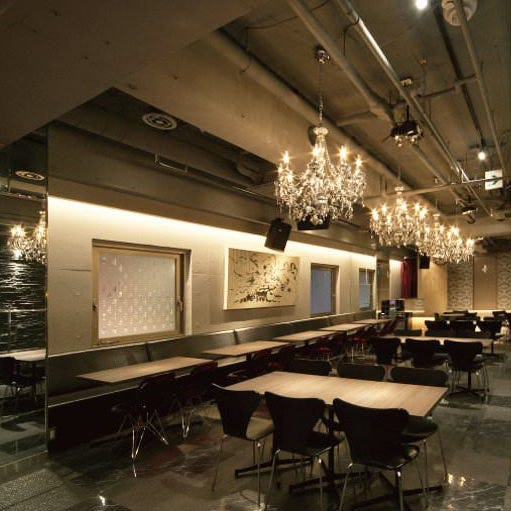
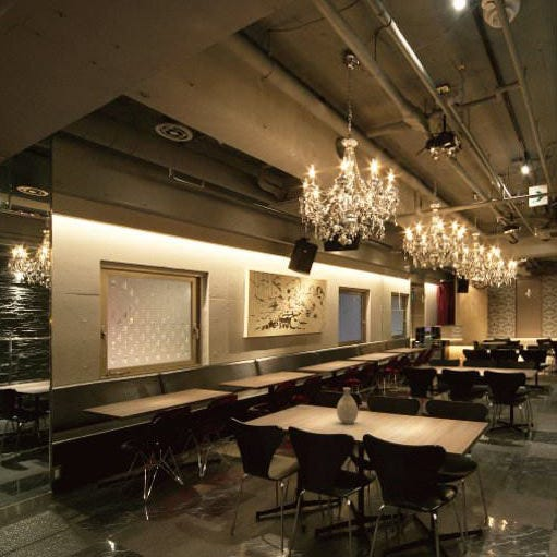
+ vase (347, 404)
